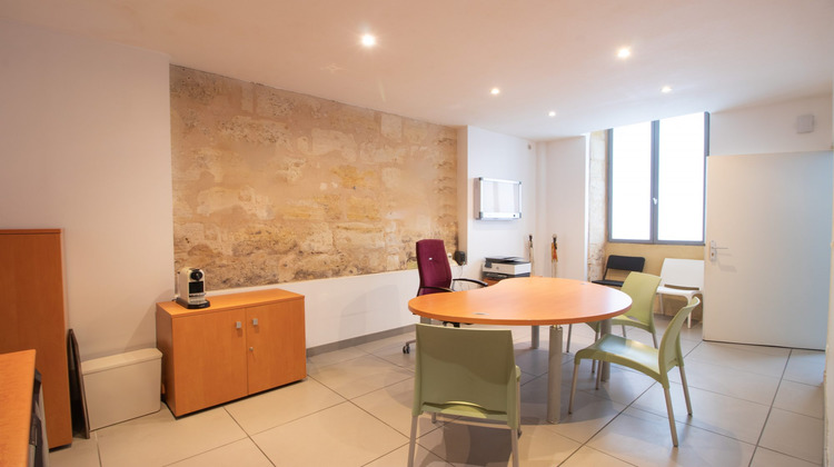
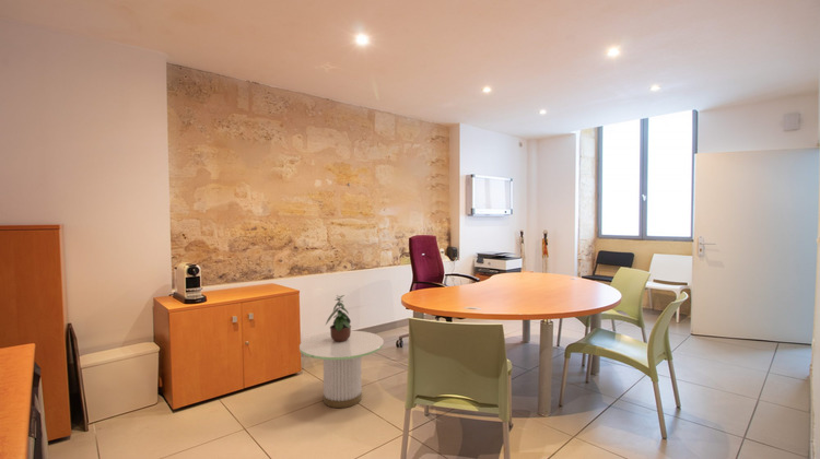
+ potted plant (338, 316)
+ side table (342, 370)
